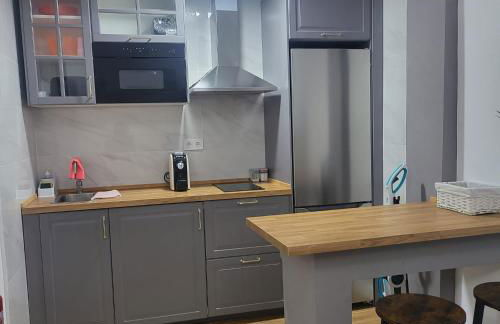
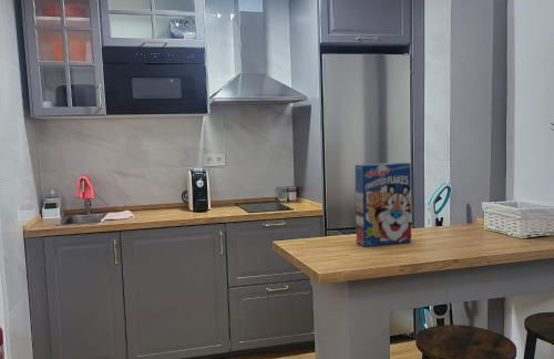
+ cereal box (383, 203)
